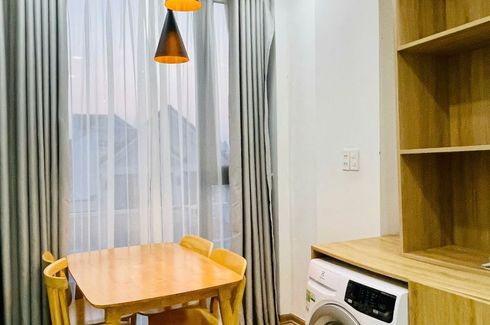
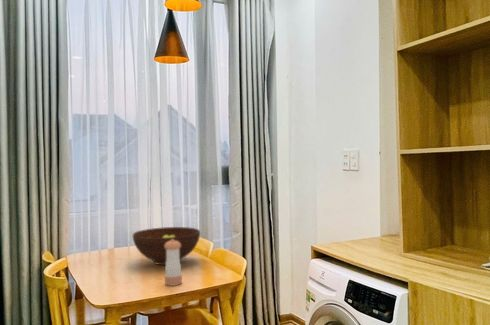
+ pepper shaker (173, 261)
+ fruit bowl (166, 249)
